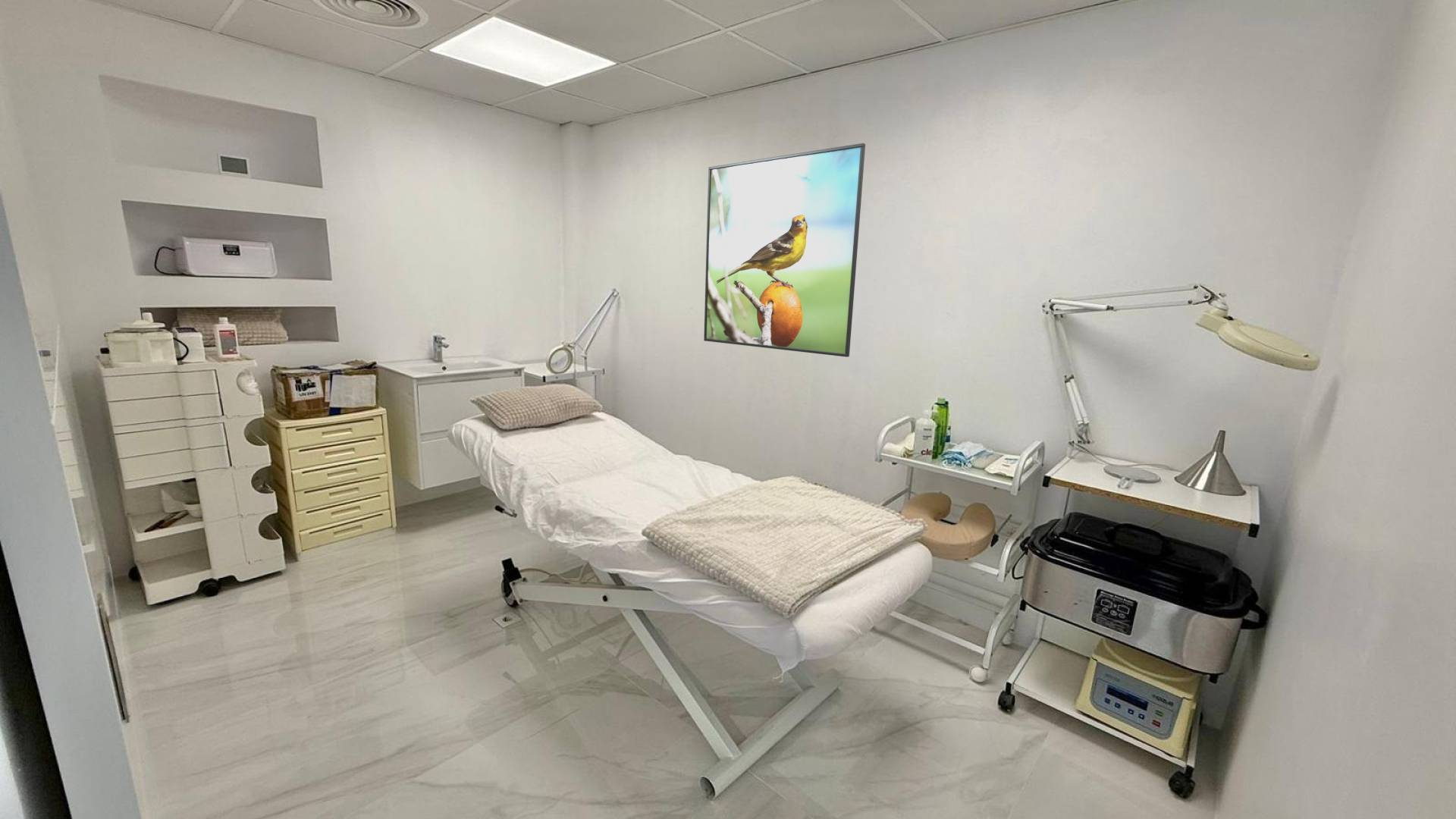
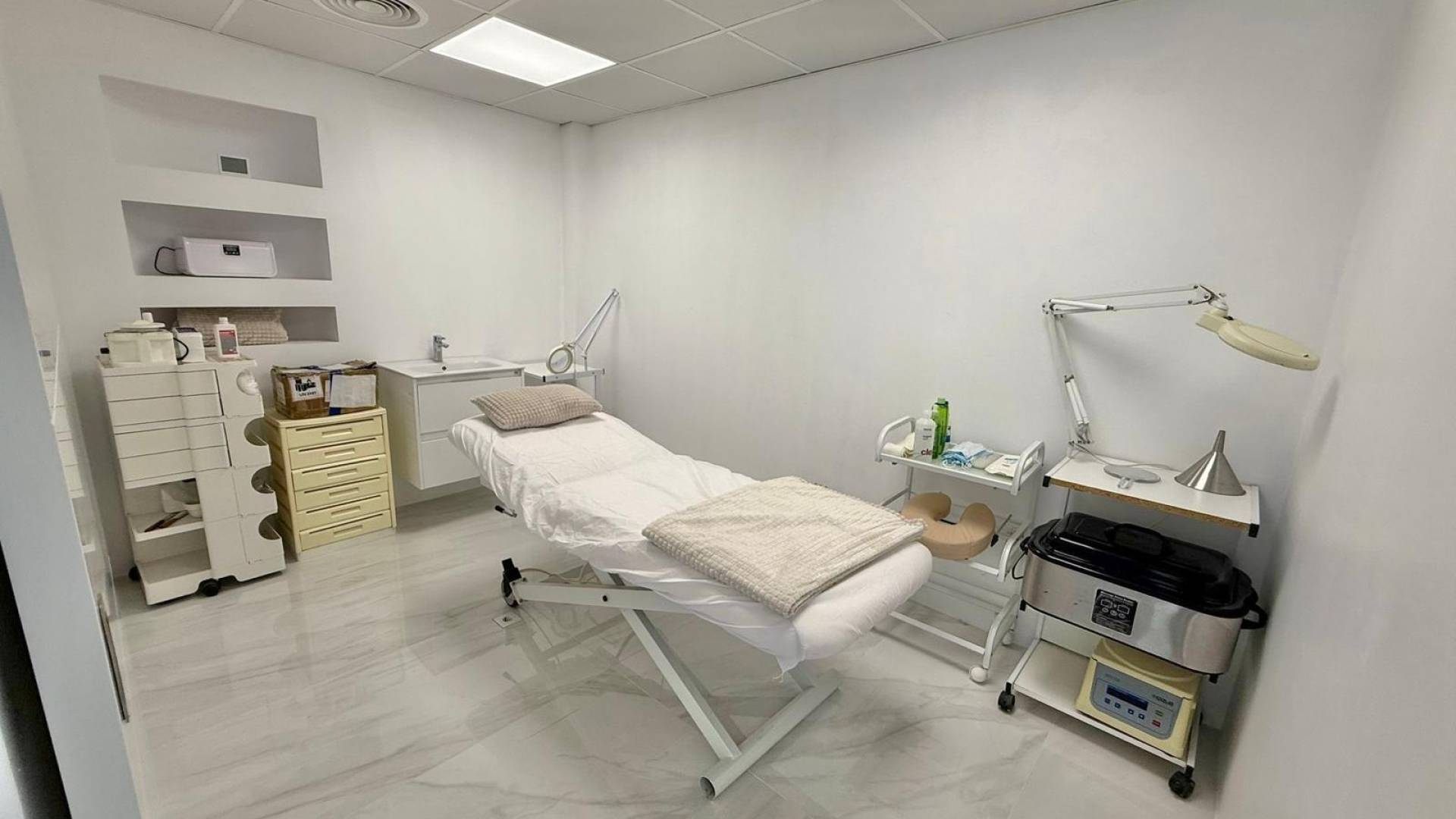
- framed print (774, 255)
